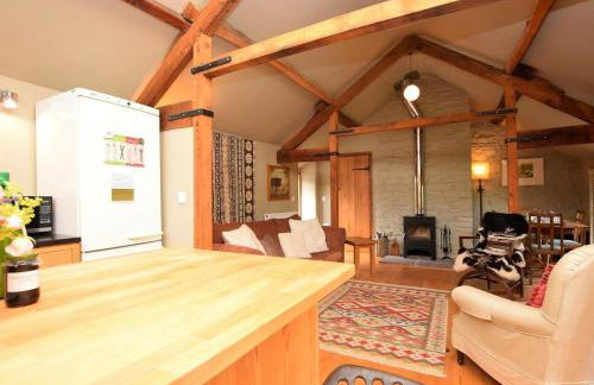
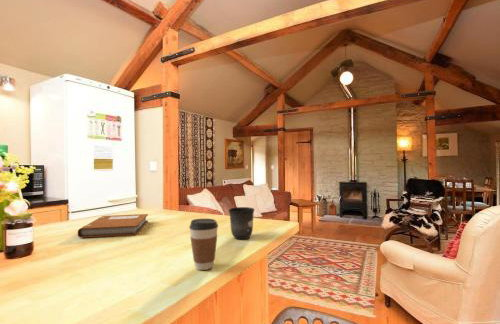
+ notebook (117, 224)
+ coffee cup (204, 243)
+ mug (244, 222)
